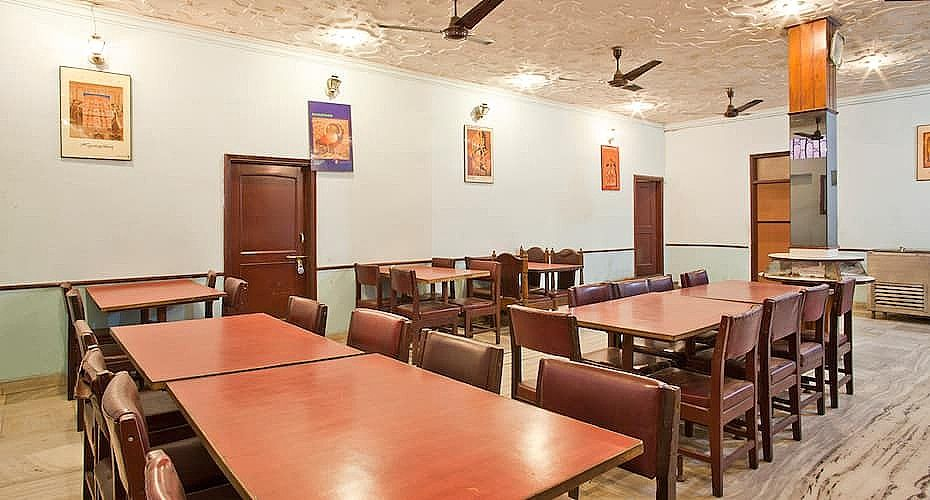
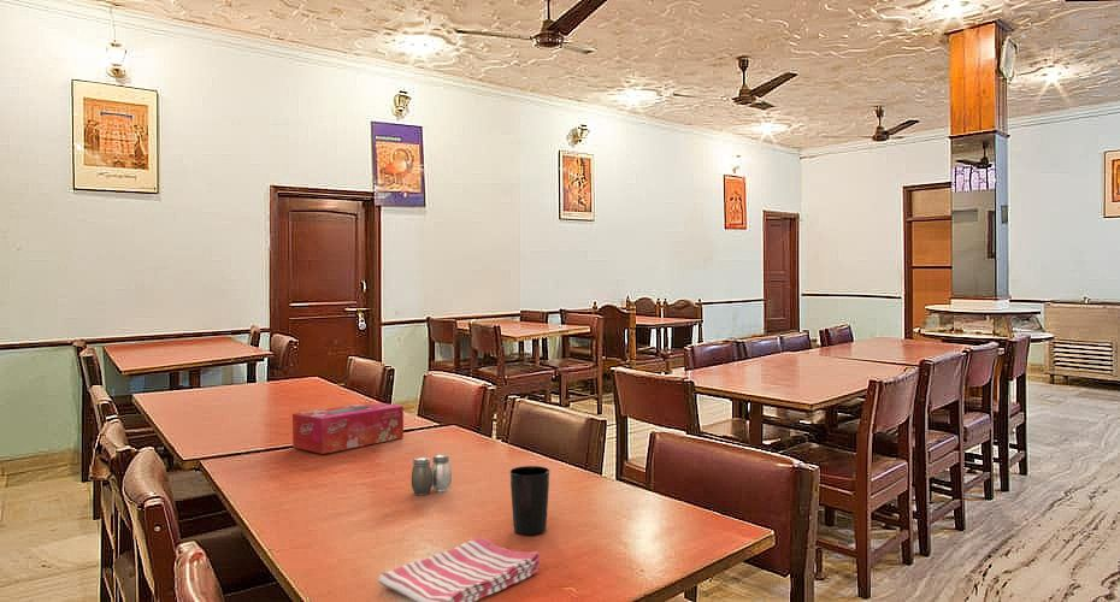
+ salt and pepper shaker (431, 473)
+ cup (530, 500)
+ dish towel (461, 568)
+ tissue box (349, 425)
